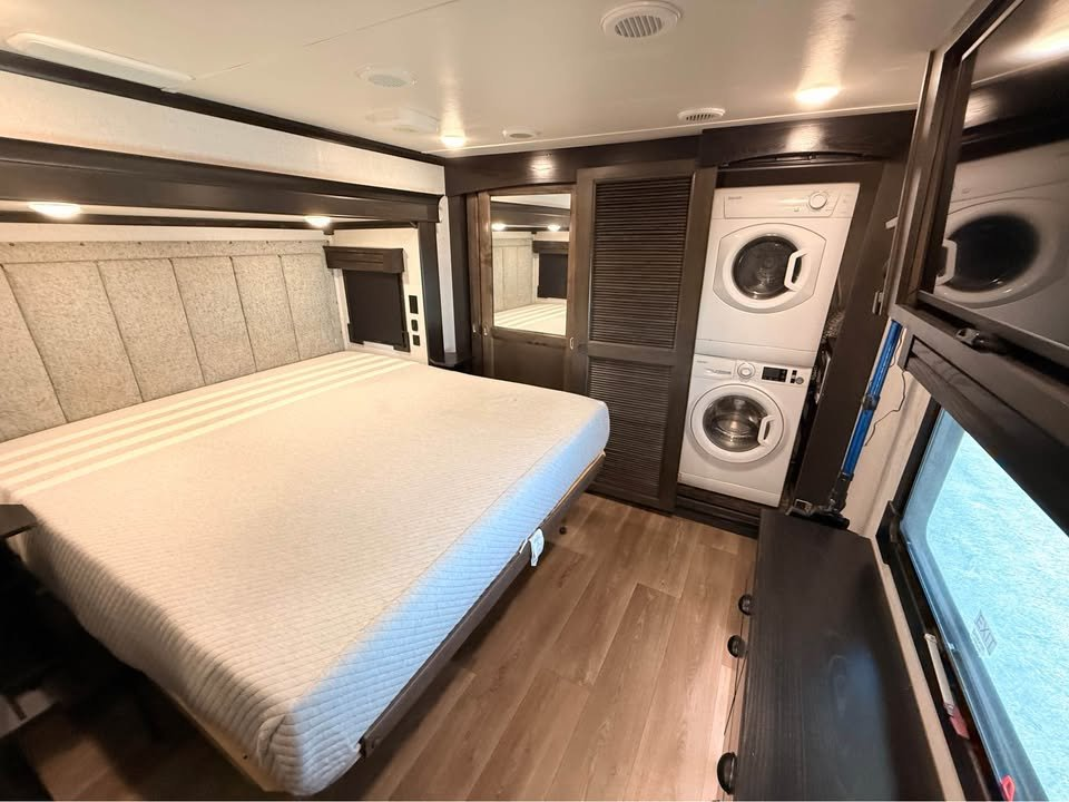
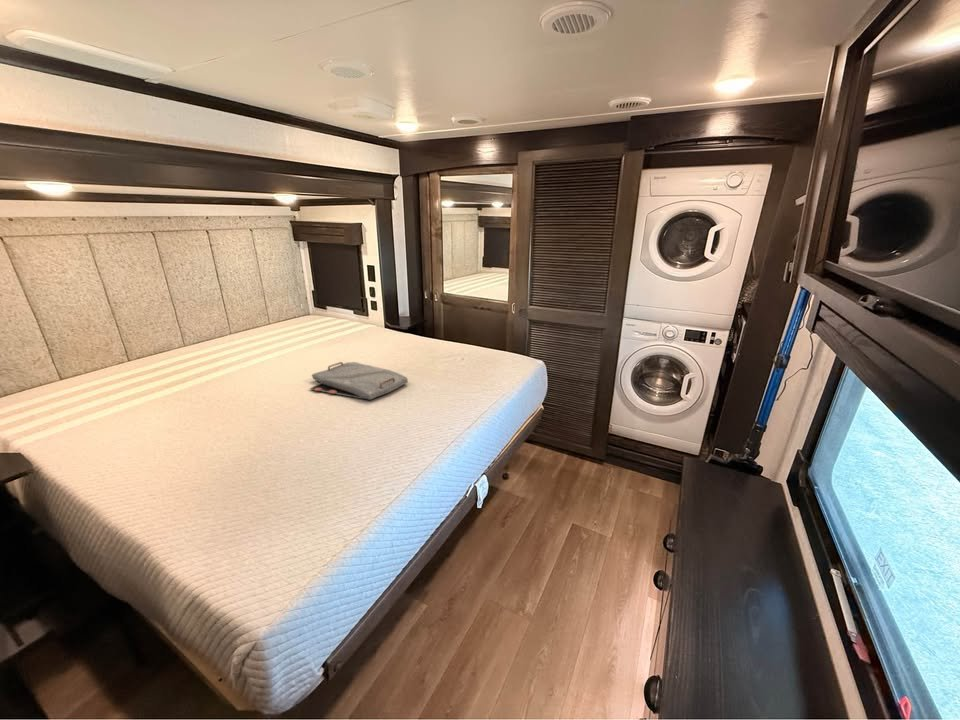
+ serving tray (354, 379)
